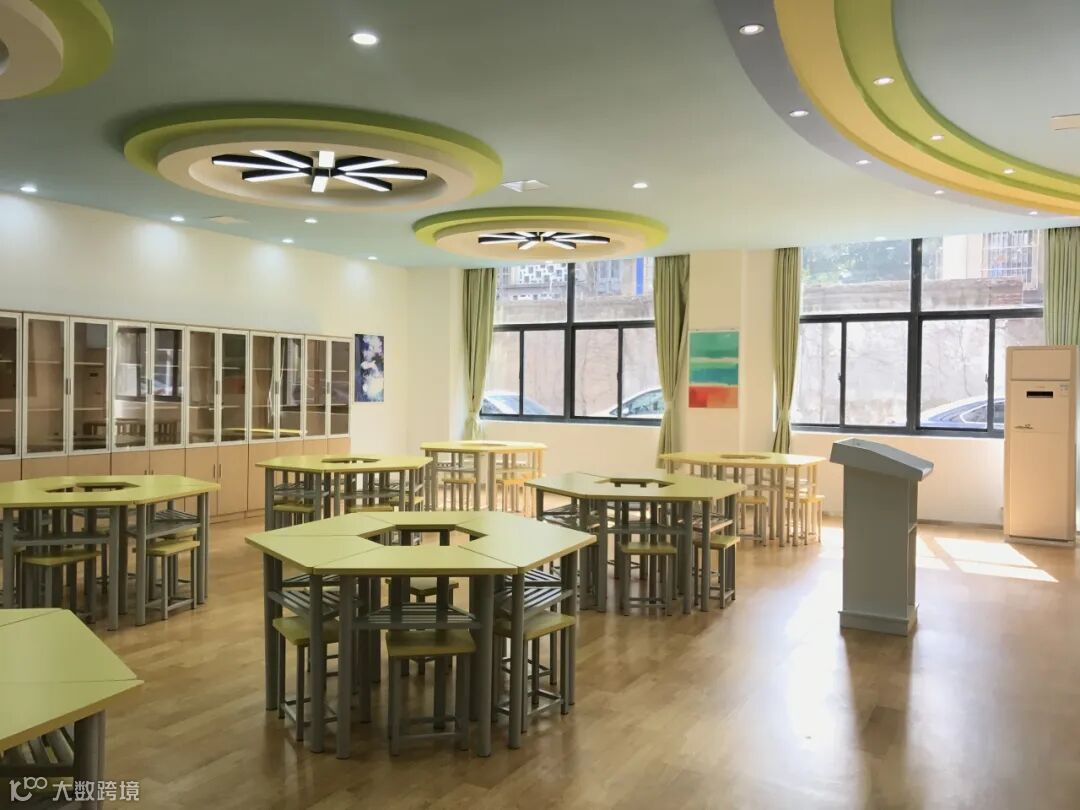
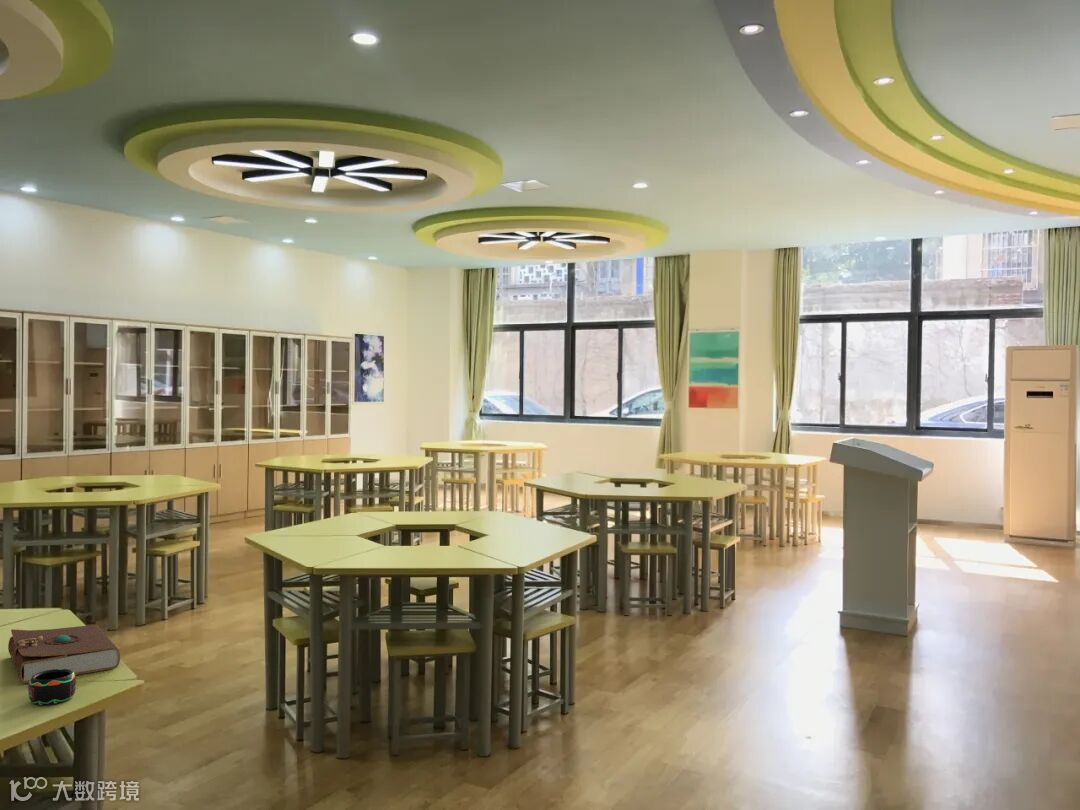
+ book (62, 648)
+ mug (52, 685)
